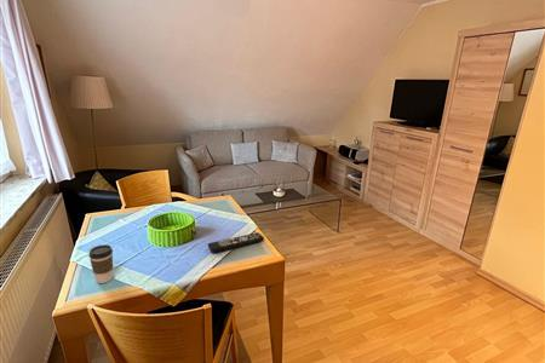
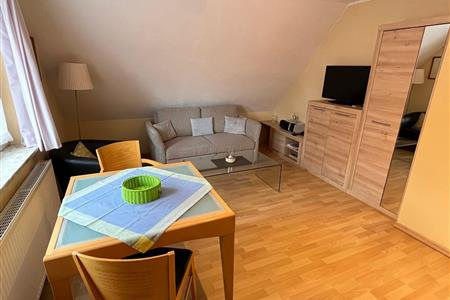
- remote control (236, 242)
- coffee cup (102, 264)
